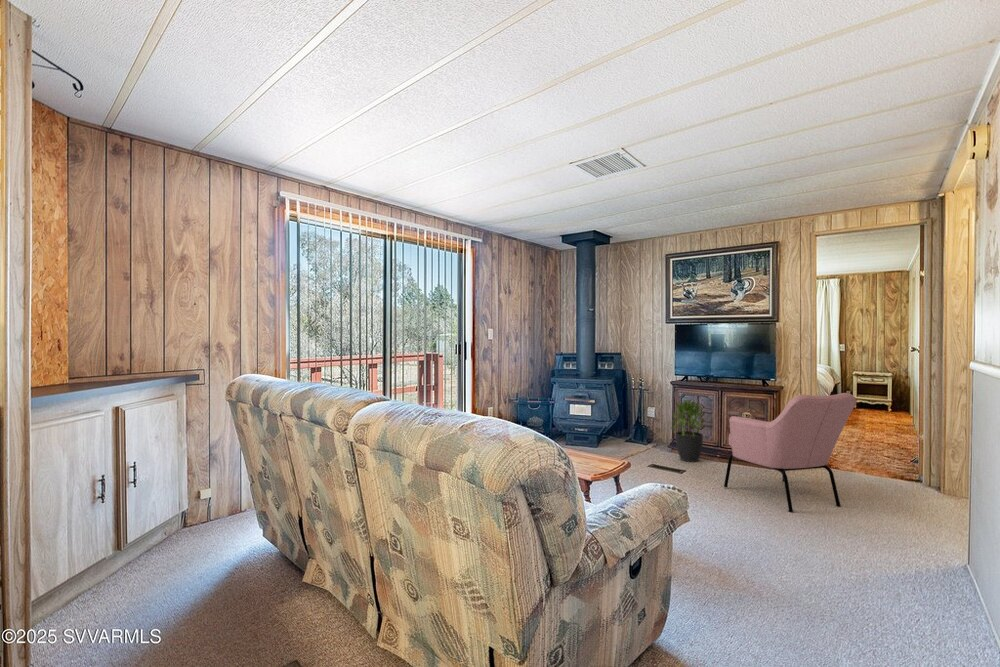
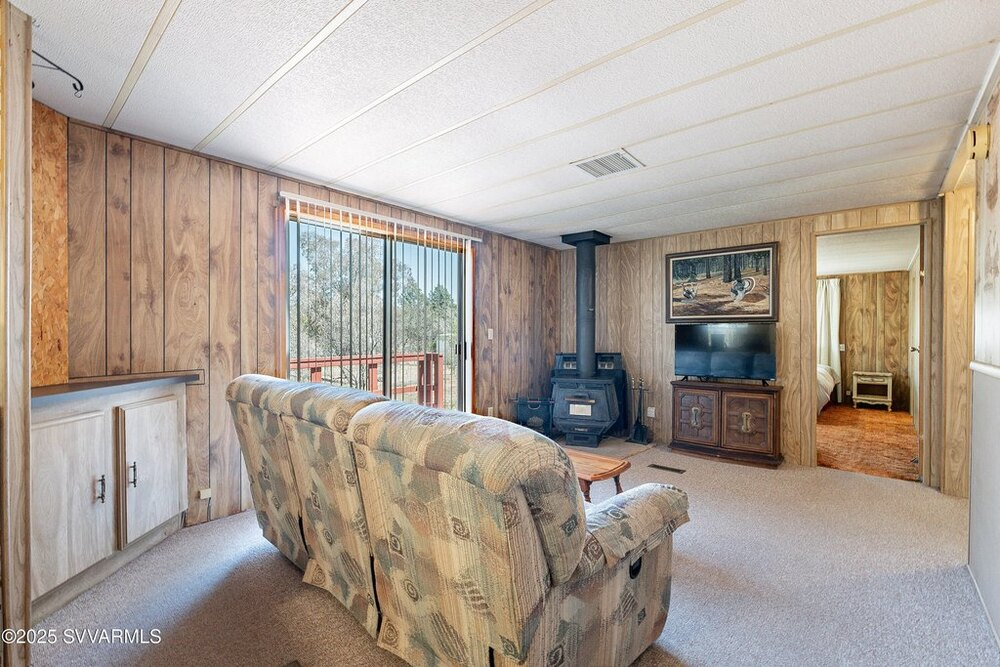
- potted plant (687, 428)
- armchair (787, 443)
